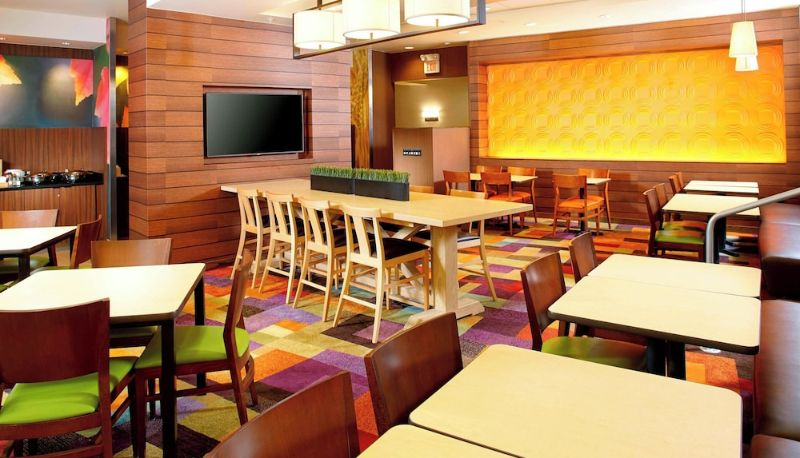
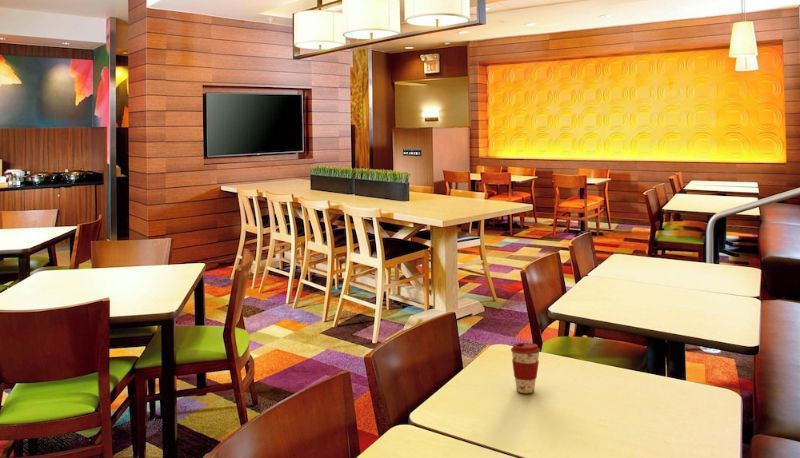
+ coffee cup (525, 367)
